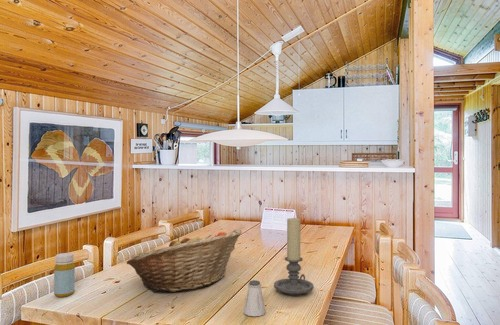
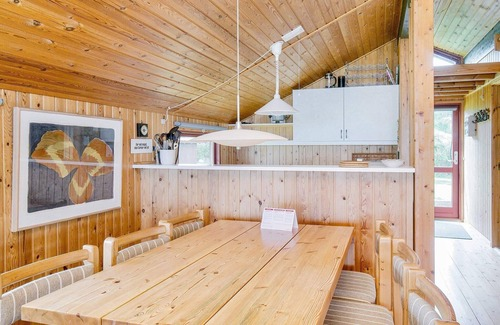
- fruit basket (188, 255)
- saltshaker (254, 296)
- candle holder (295, 253)
- bottle (64, 274)
